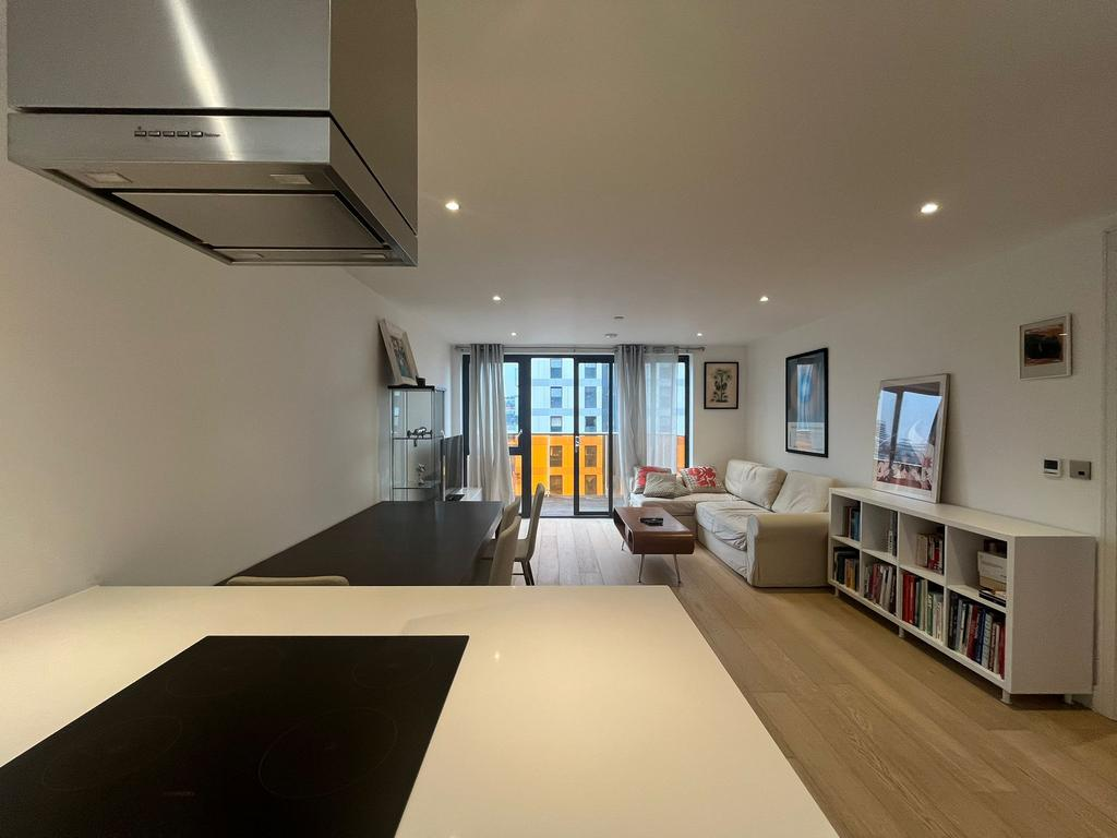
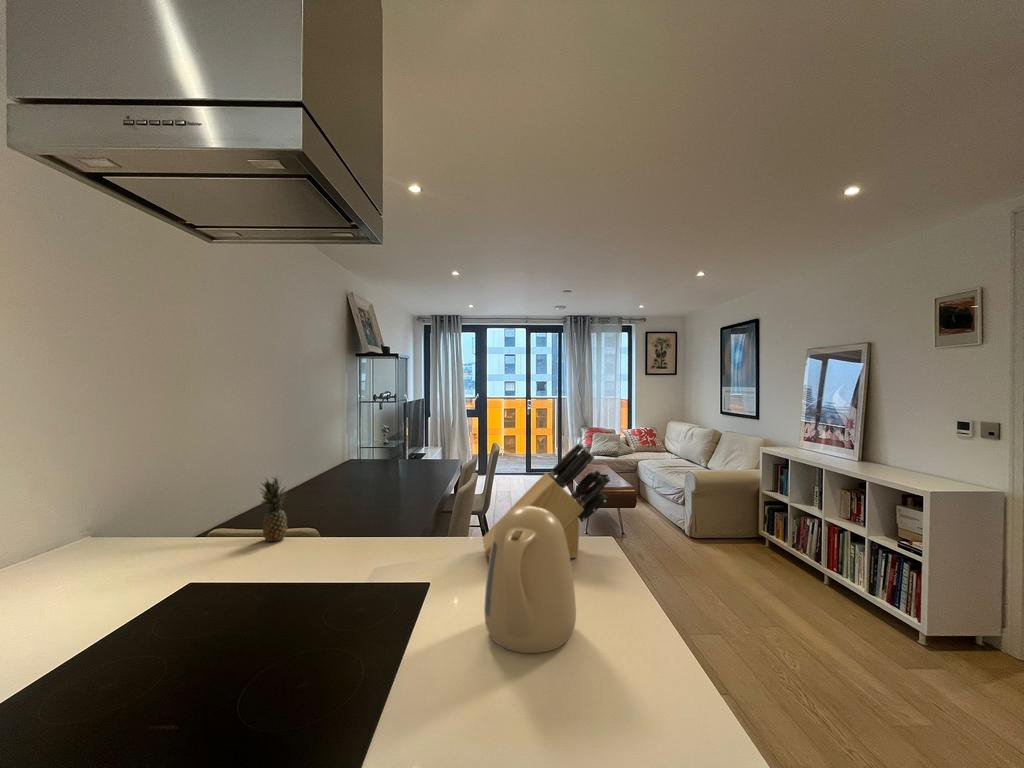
+ kettle (528, 571)
+ knife block (545, 498)
+ fruit (273, 507)
